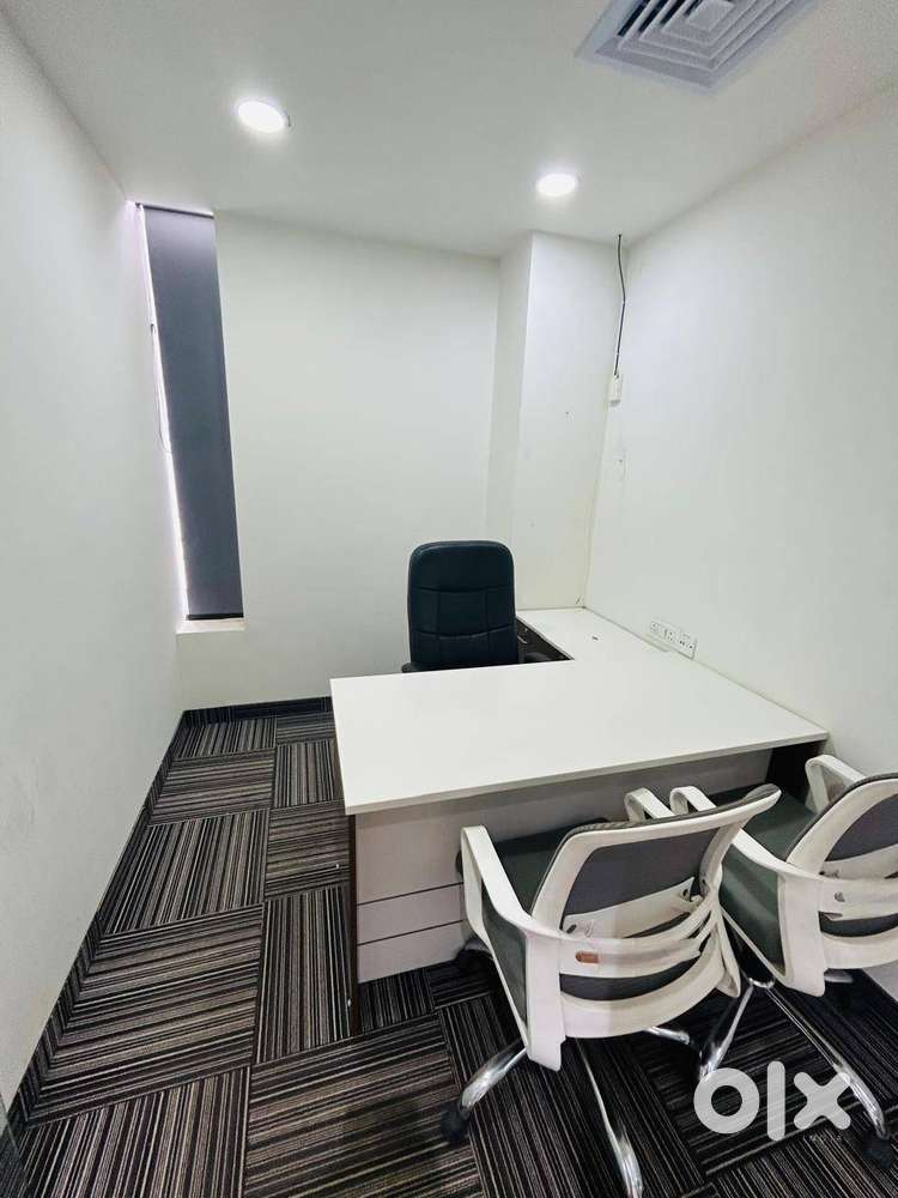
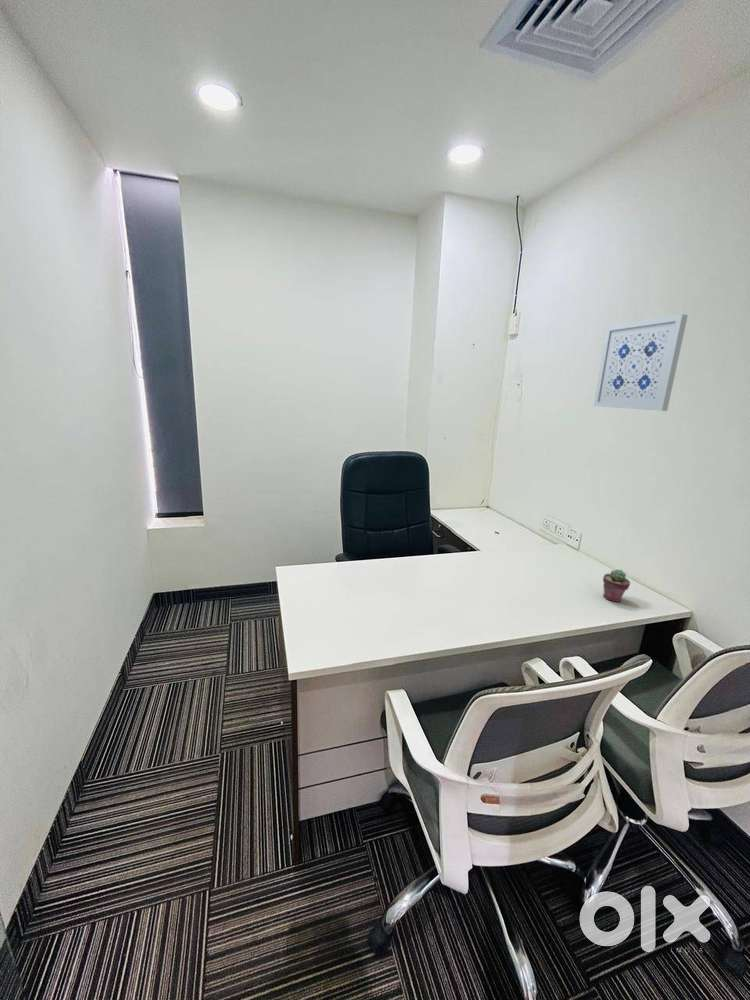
+ potted succulent (615, 584)
+ wall art (635, 365)
